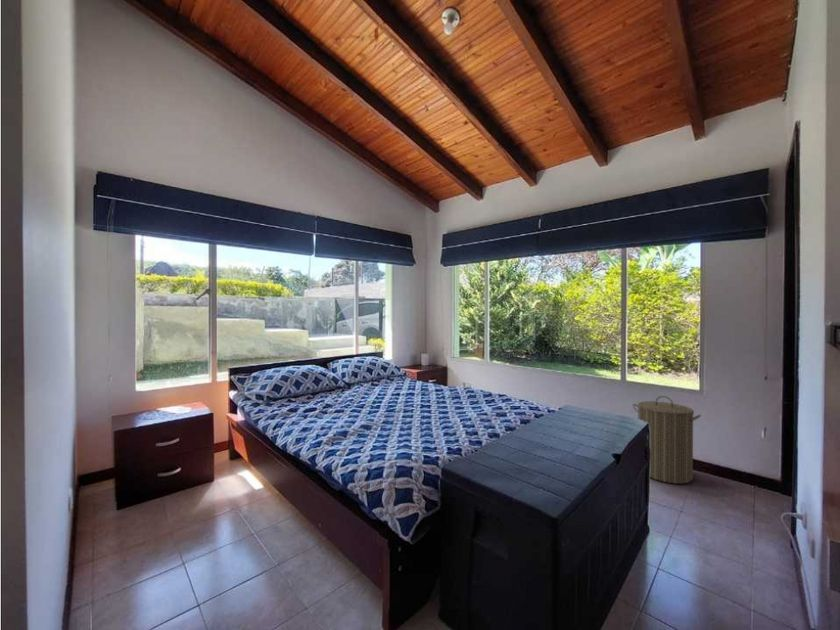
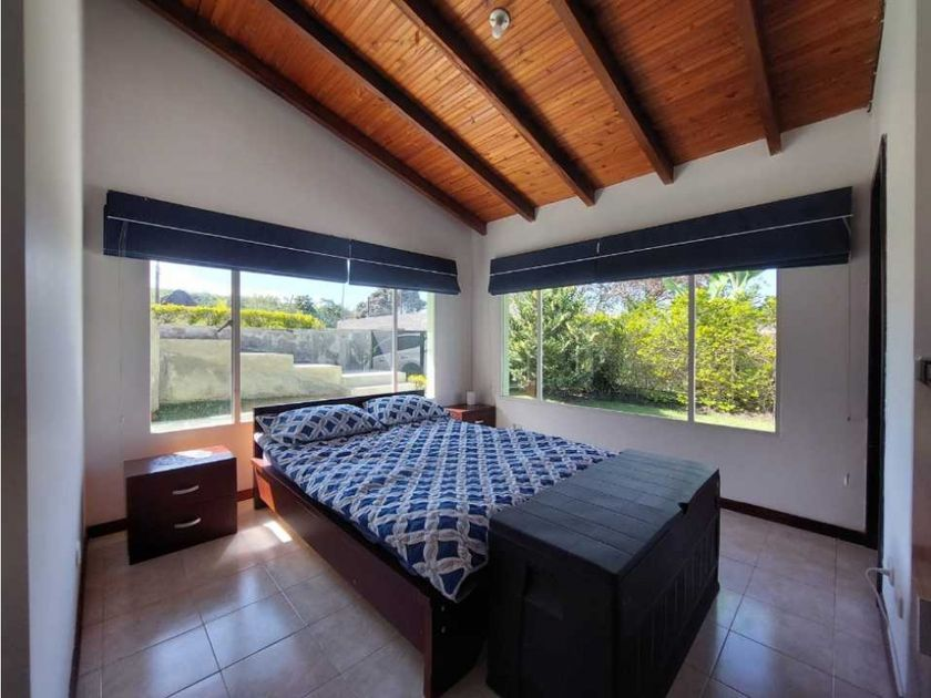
- laundry hamper (664, 434)
